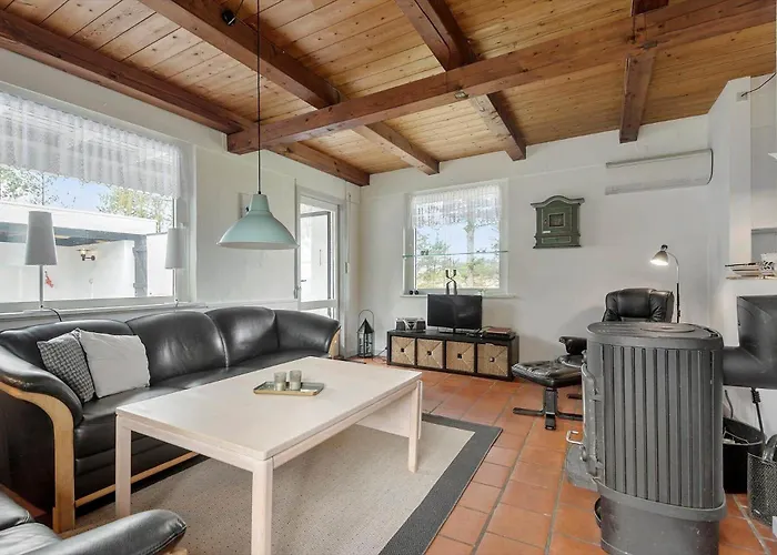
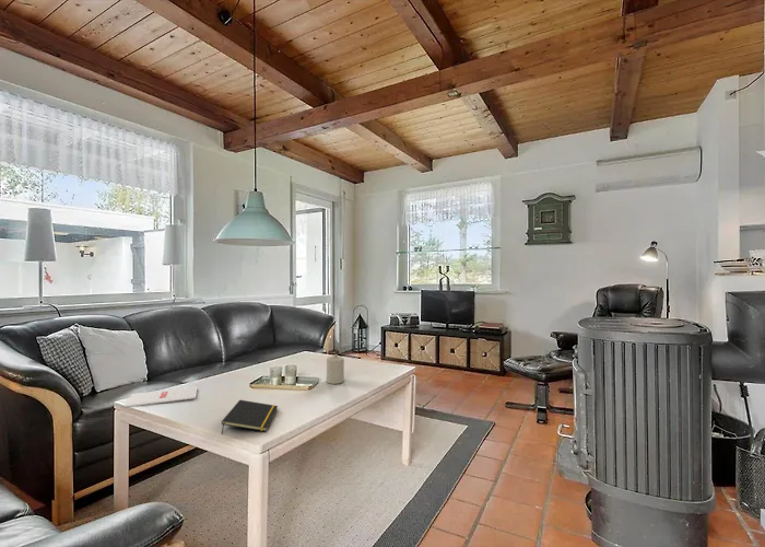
+ magazine (163, 396)
+ candle (334, 366)
+ notepad (251, 414)
